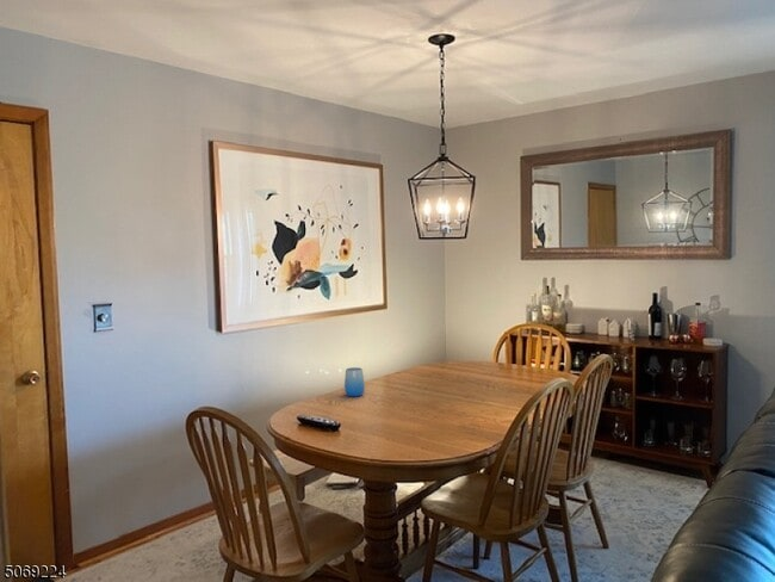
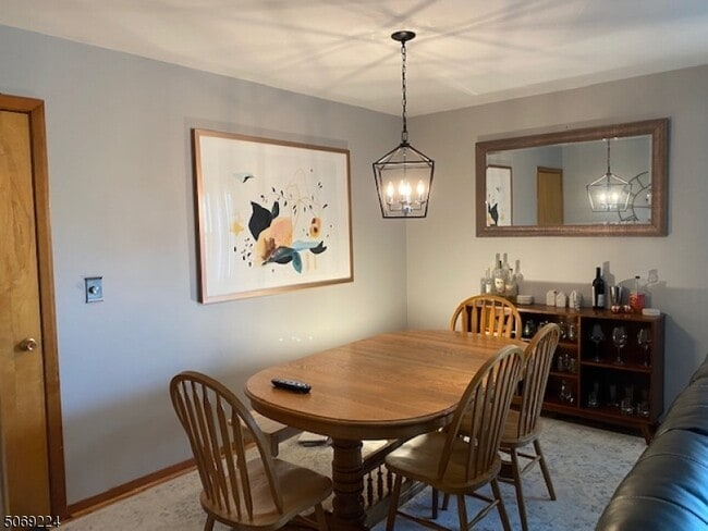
- cup (354, 382)
